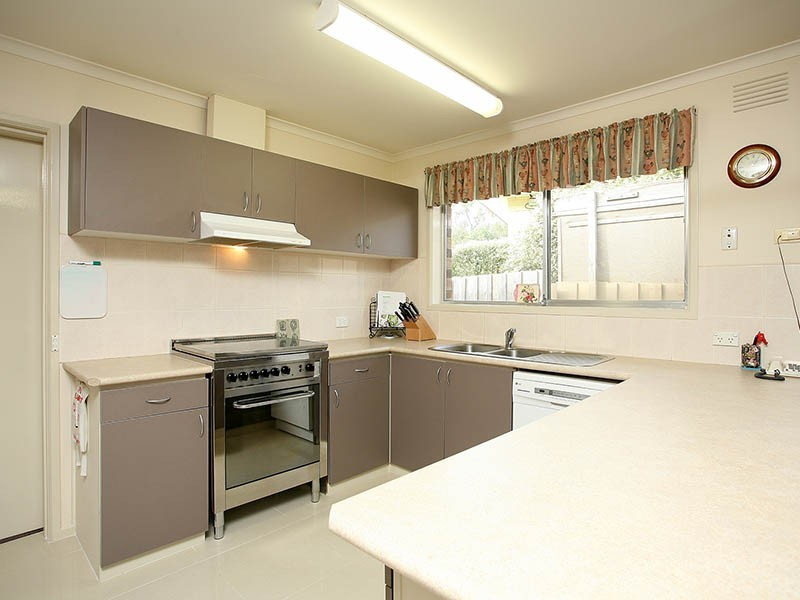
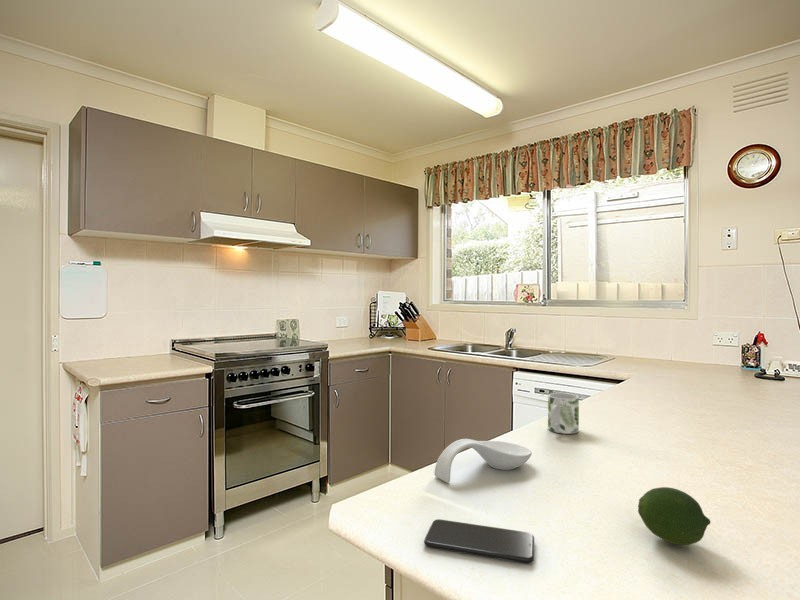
+ spoon rest (484, 453)
+ smartphone (479, 539)
+ fruit (671, 515)
+ mug (560, 414)
